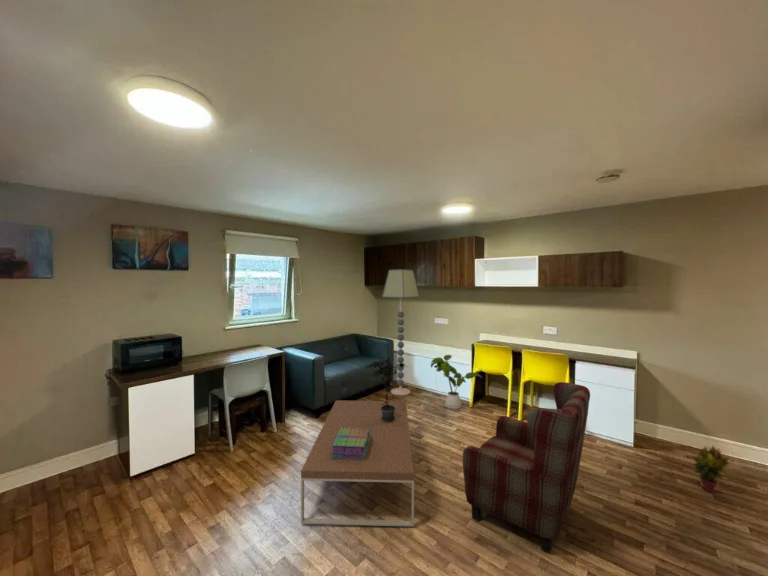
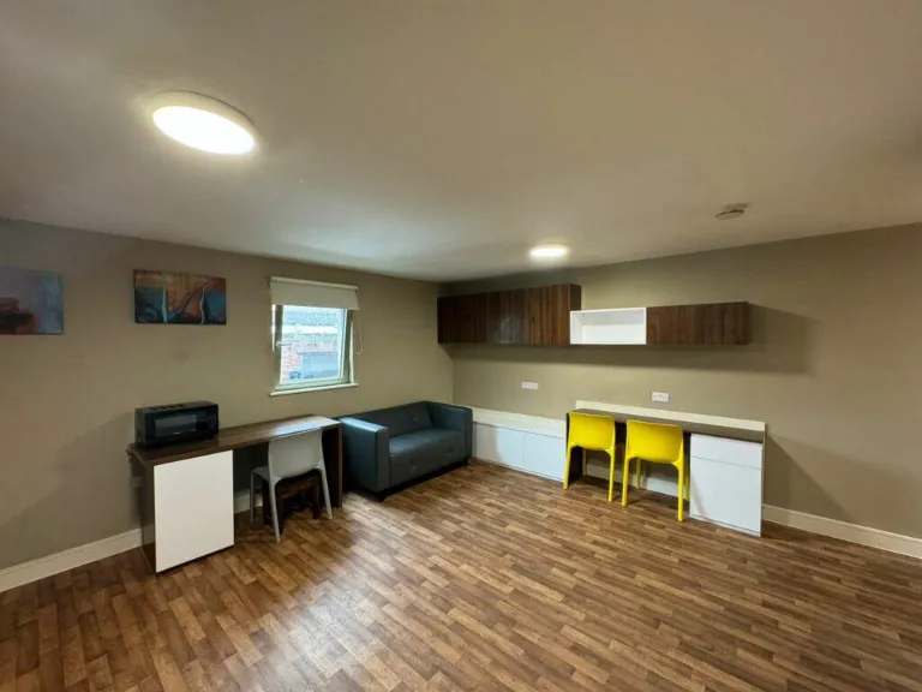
- armchair (526, 450)
- potted plant (708, 468)
- coffee table (368, 448)
- house plant (451, 382)
- floor lamp (400, 330)
- stack of books (352, 441)
- potted plant (386, 387)
